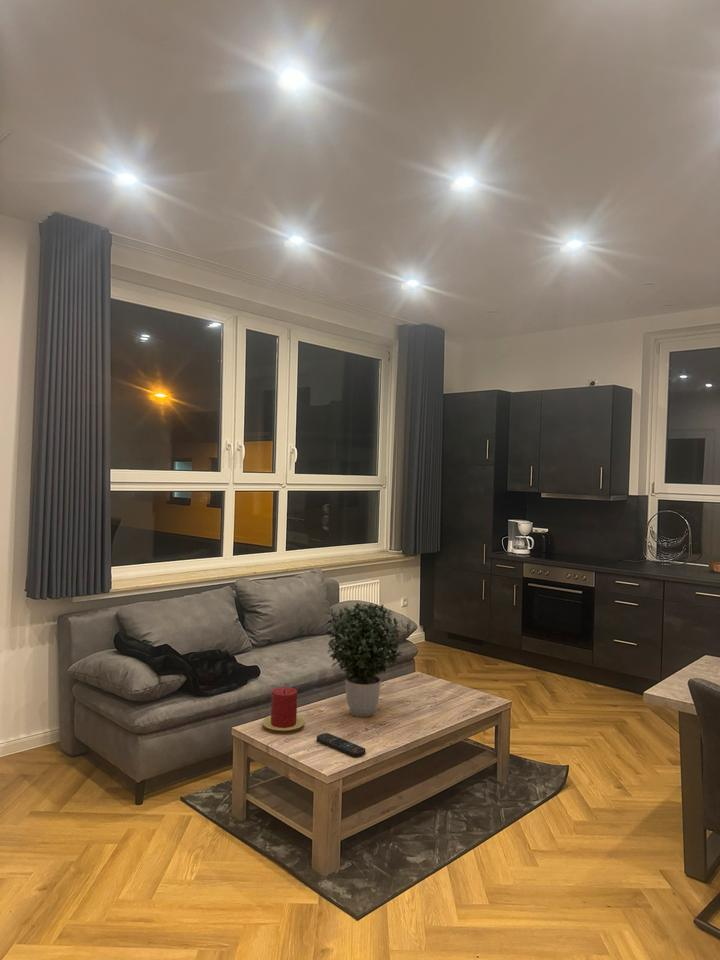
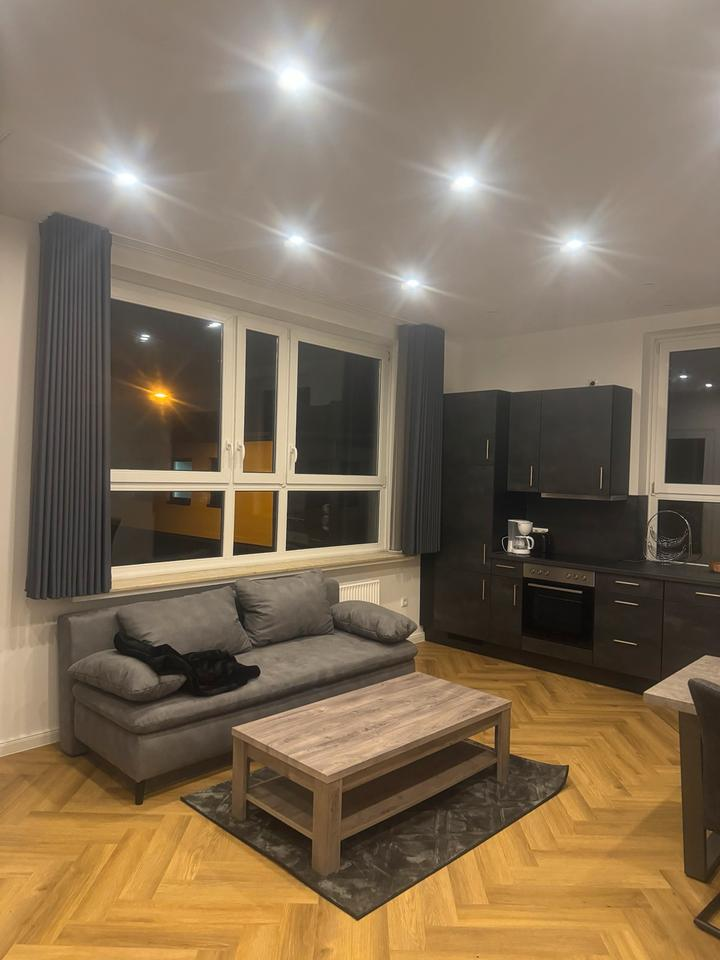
- remote control (340, 744)
- candle (284, 708)
- potted plant (365, 658)
